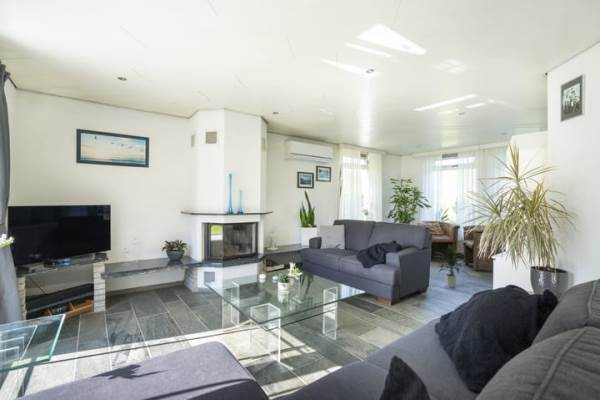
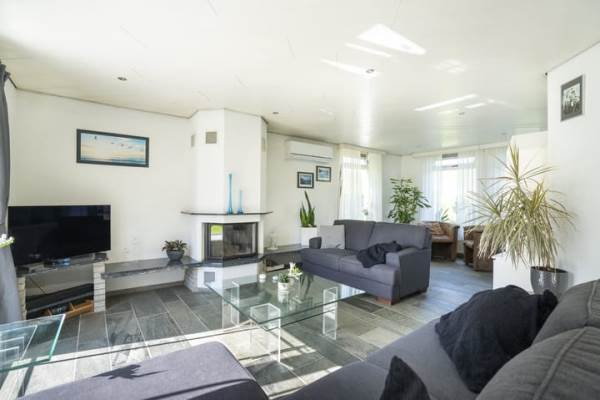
- indoor plant (452, 265)
